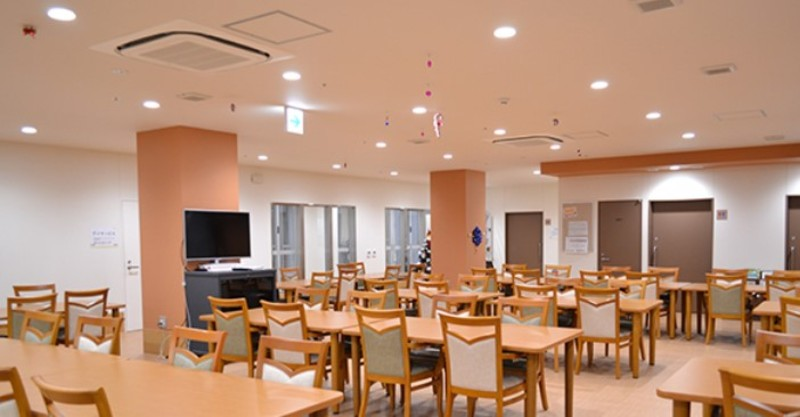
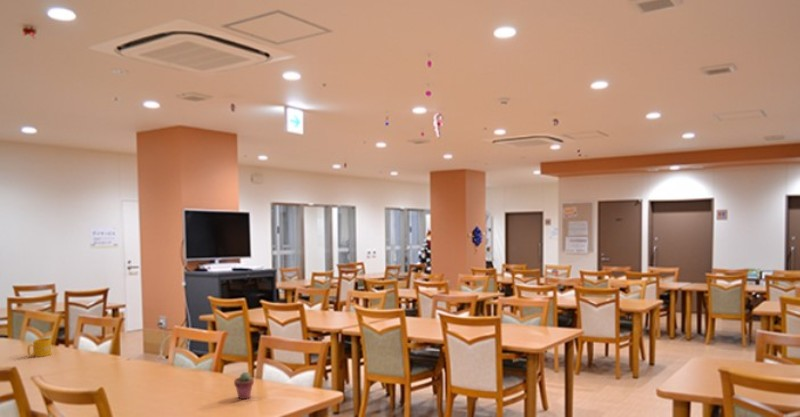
+ mug (39, 348)
+ potted succulent (244, 384)
